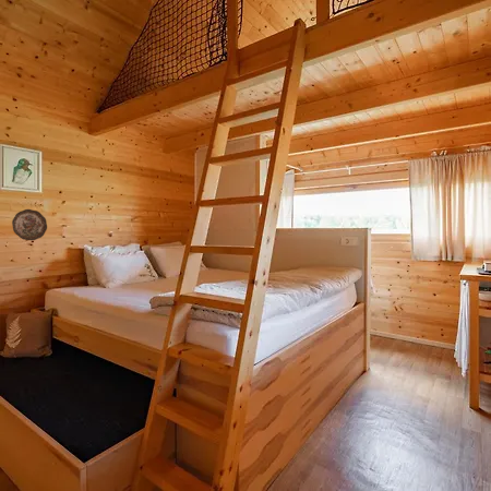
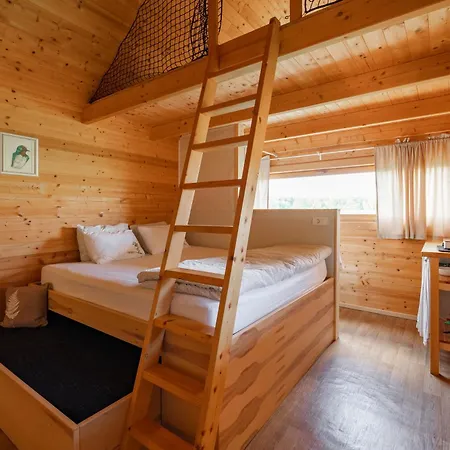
- decorative plate (29, 225)
